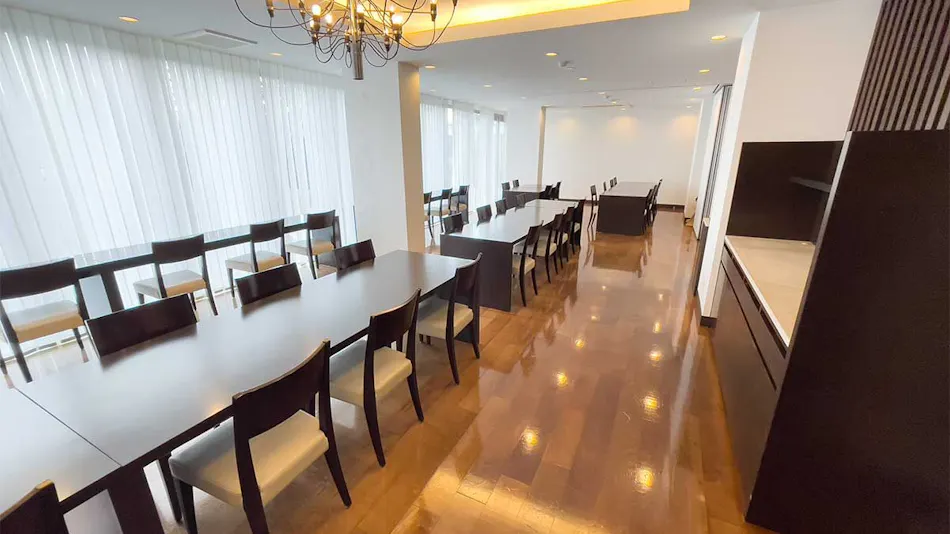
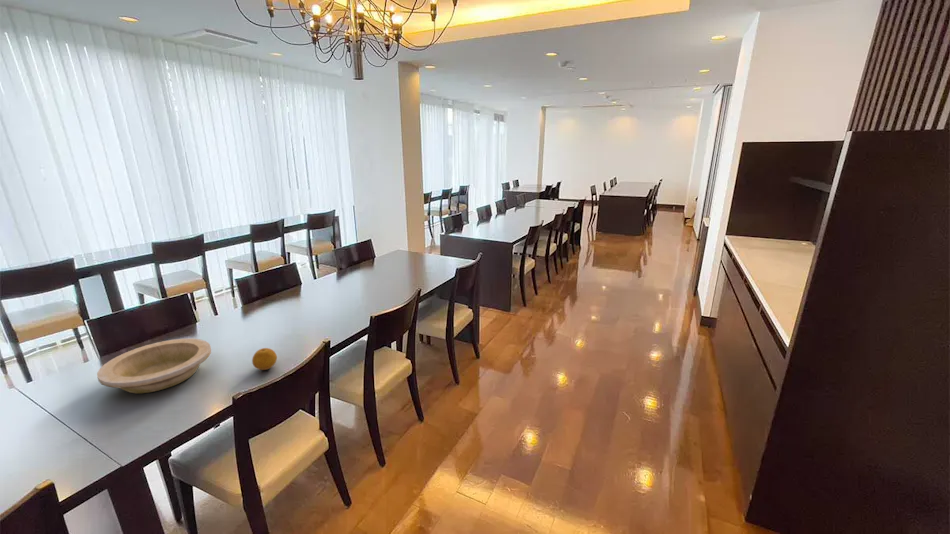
+ fruit (264, 359)
+ bowl (159, 367)
